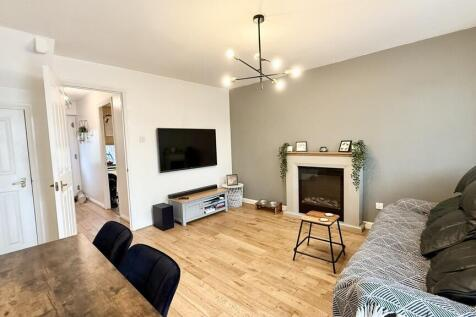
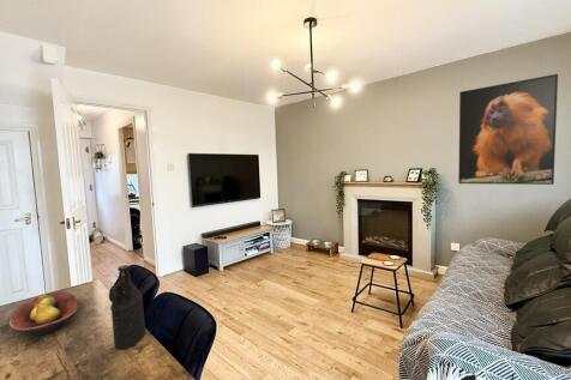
+ bottle (127, 302)
+ fruit bowl (44, 309)
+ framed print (503, 134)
